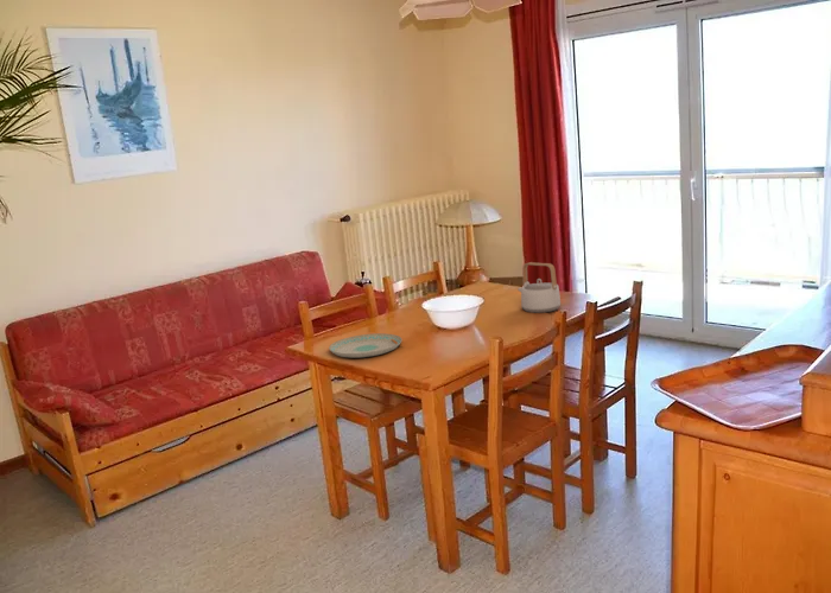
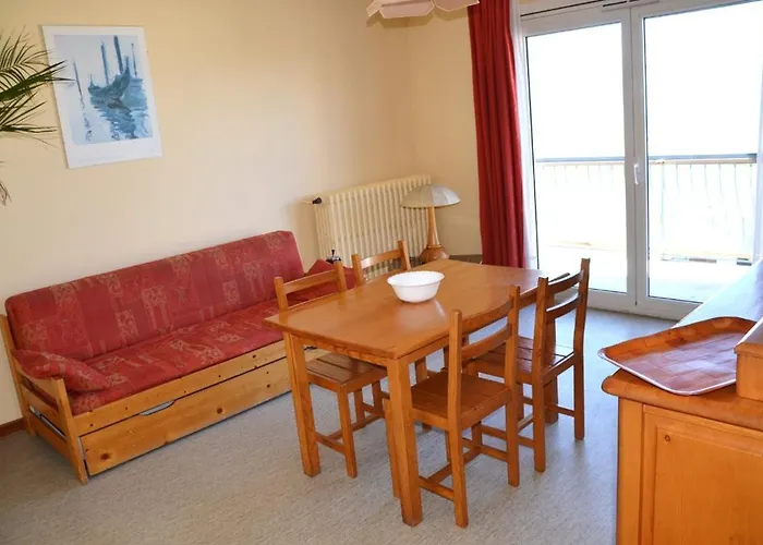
- teapot (537, 286)
- plate (366, 345)
